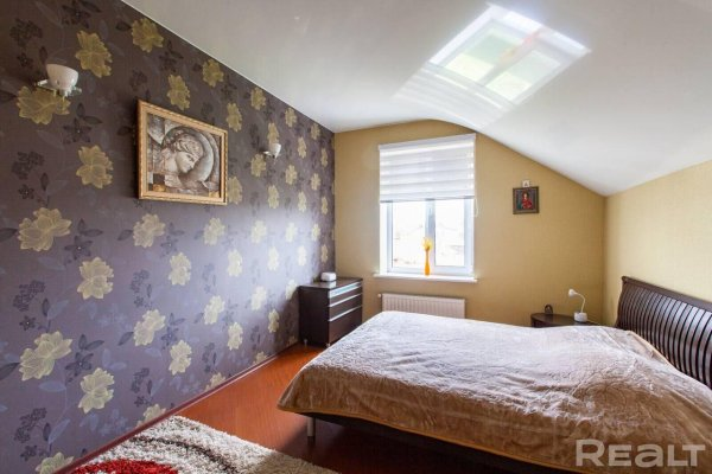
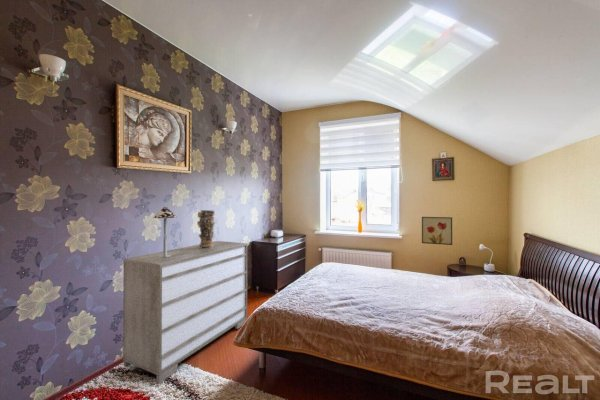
+ table lamp (165, 230)
+ dresser (195, 295)
+ decorative vase (208, 228)
+ wall art (436, 230)
